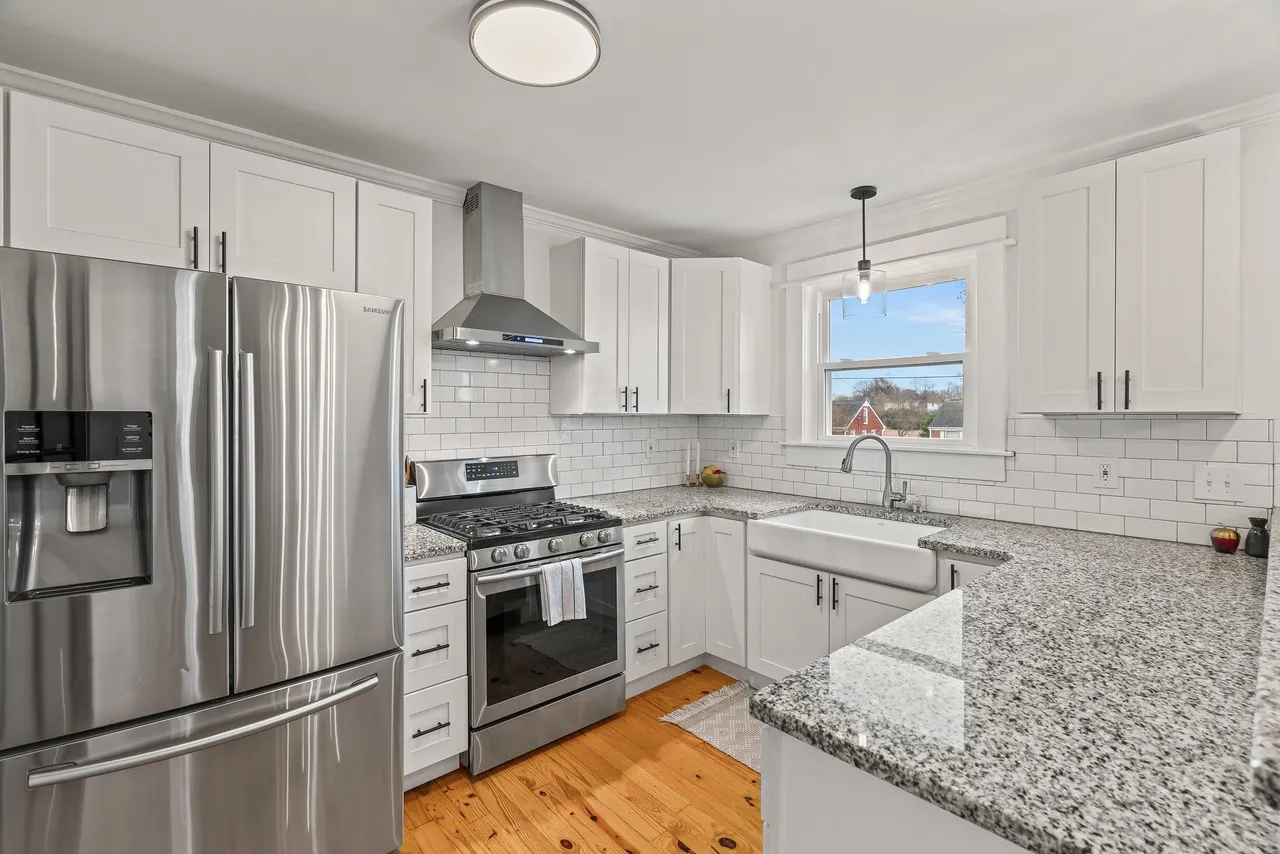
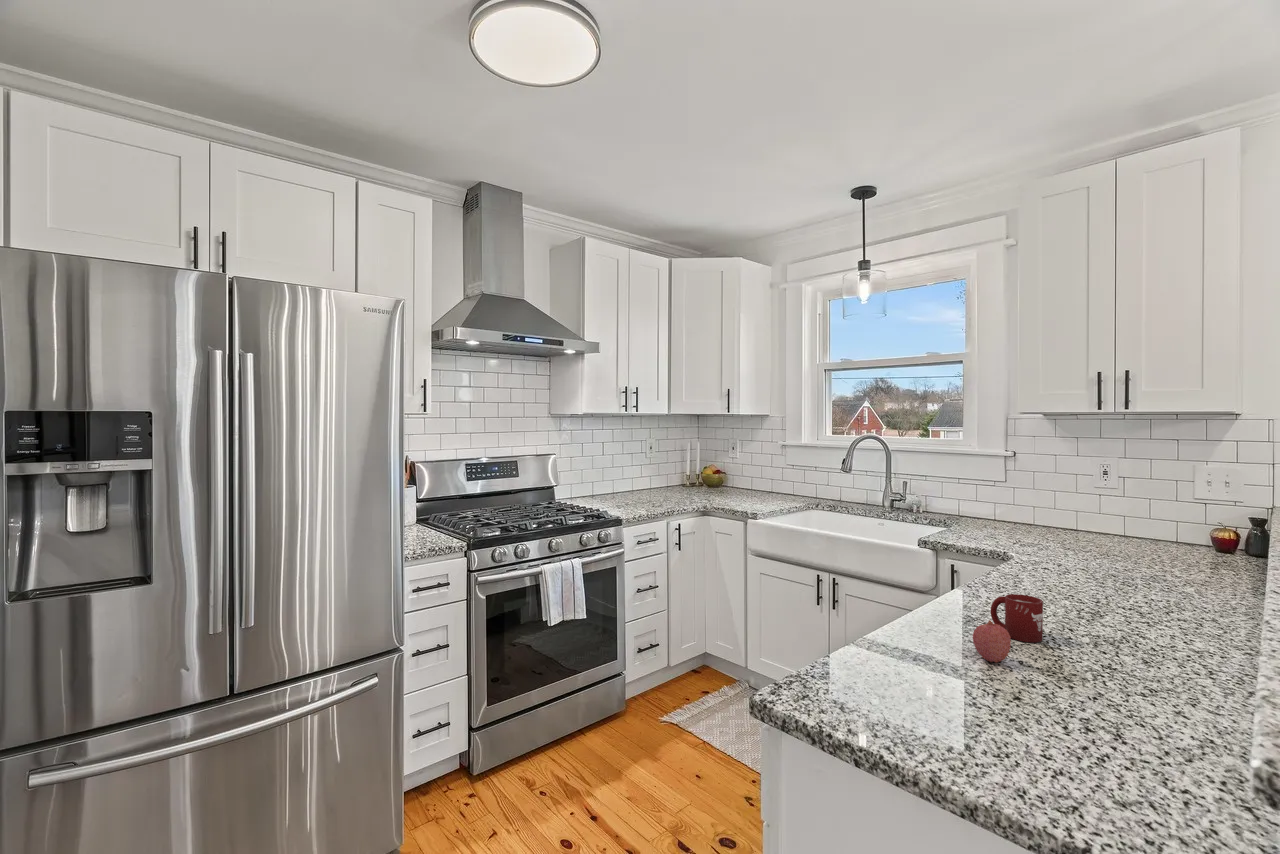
+ fruit (991, 641)
+ cup (1015, 615)
